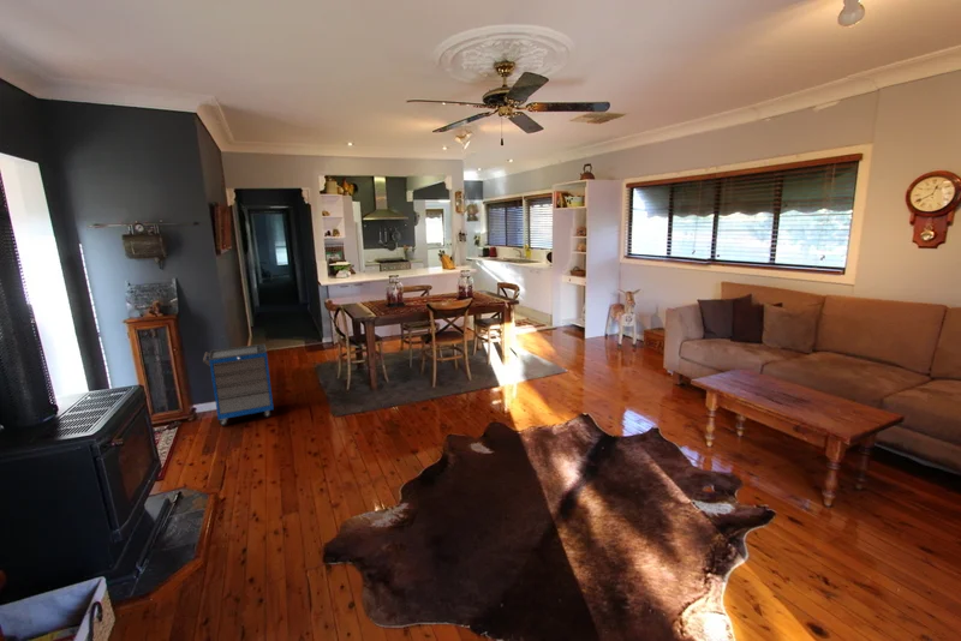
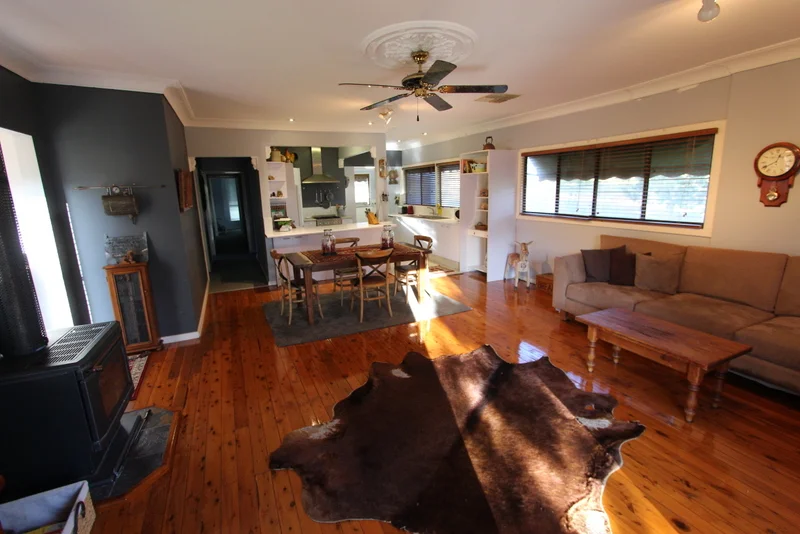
- cabinet (239, 384)
